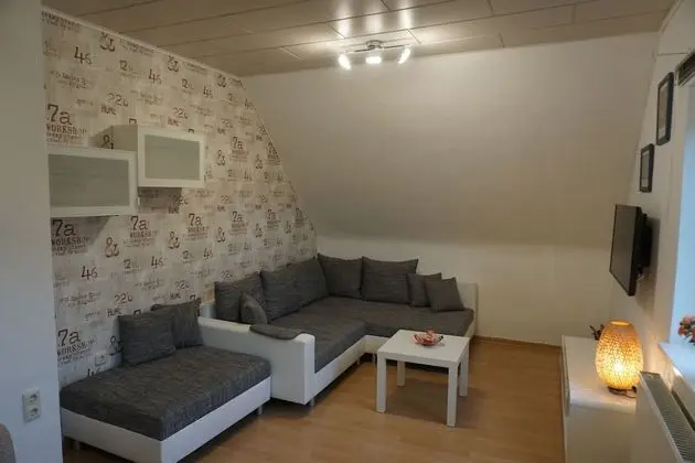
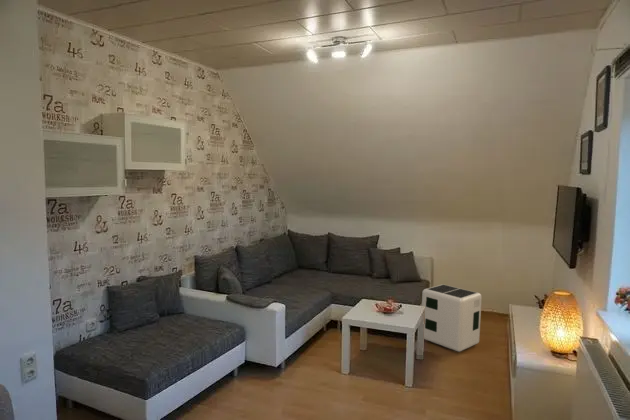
+ air purifier (450, 316)
